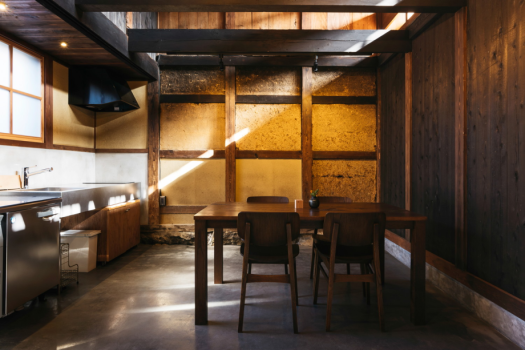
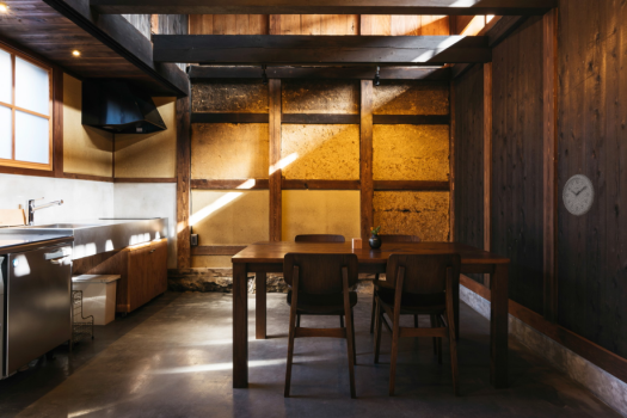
+ wall clock (577, 195)
